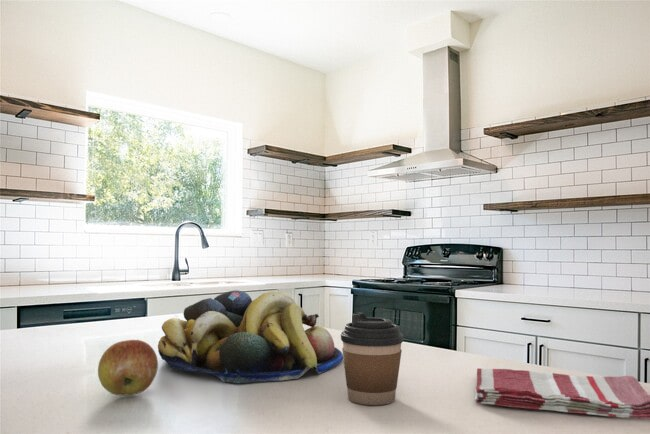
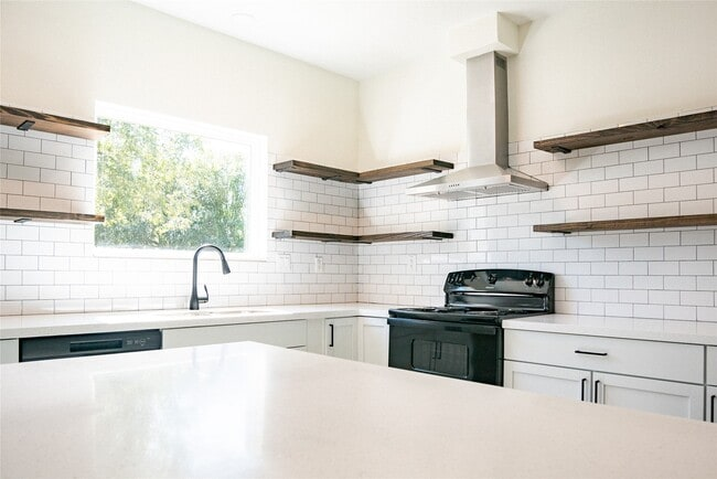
- coffee cup (371, 356)
- apple (128, 367)
- dish towel (558, 386)
- fruit bowl (256, 324)
